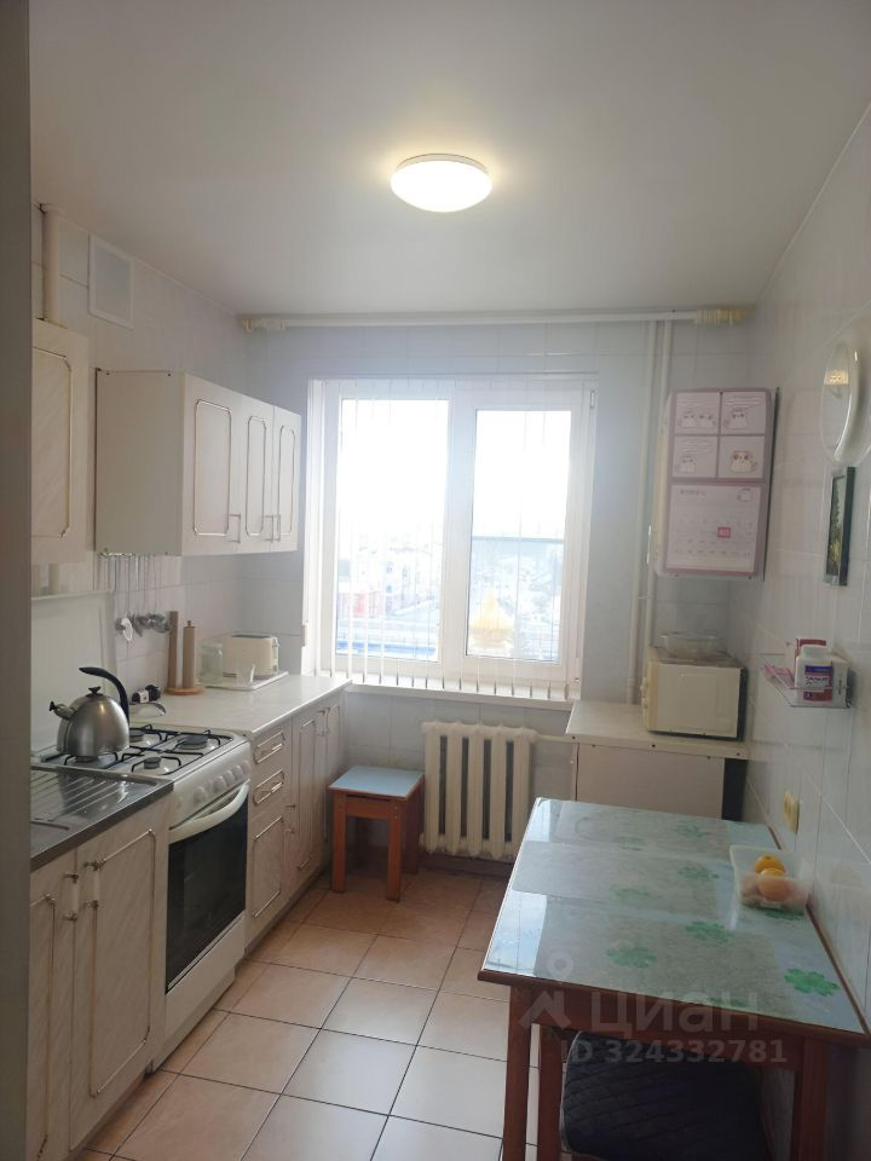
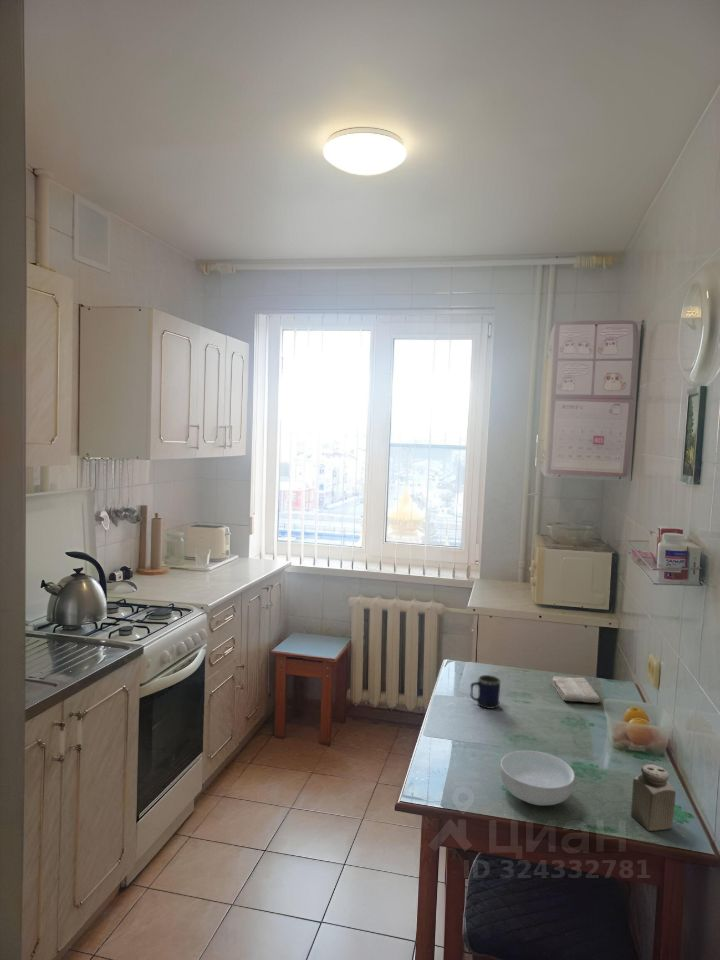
+ mug (485, 691)
+ cereal bowl (536, 781)
+ washcloth (574, 688)
+ salt shaker (653, 795)
